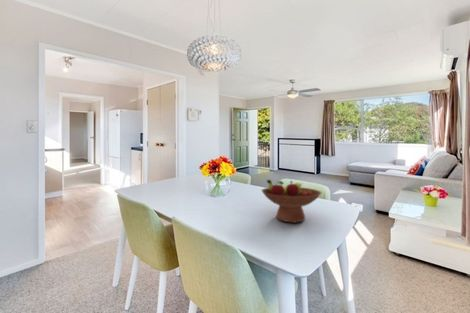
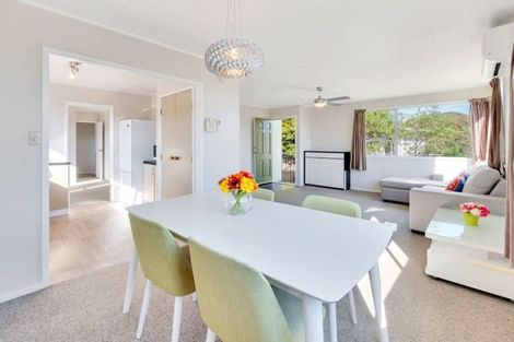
- fruit bowl (290, 199)
